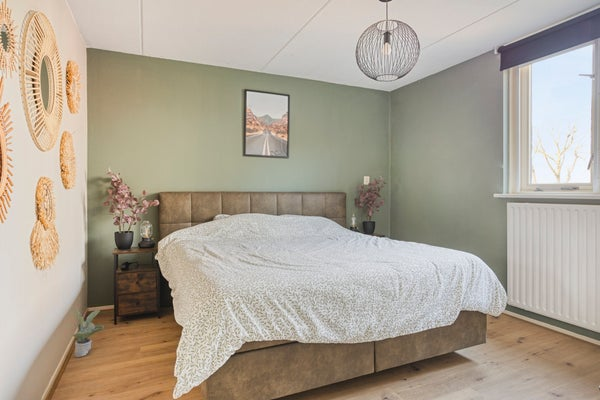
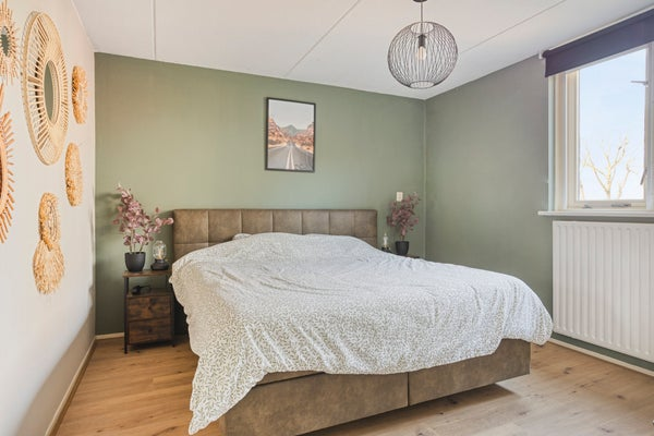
- potted plant (88, 331)
